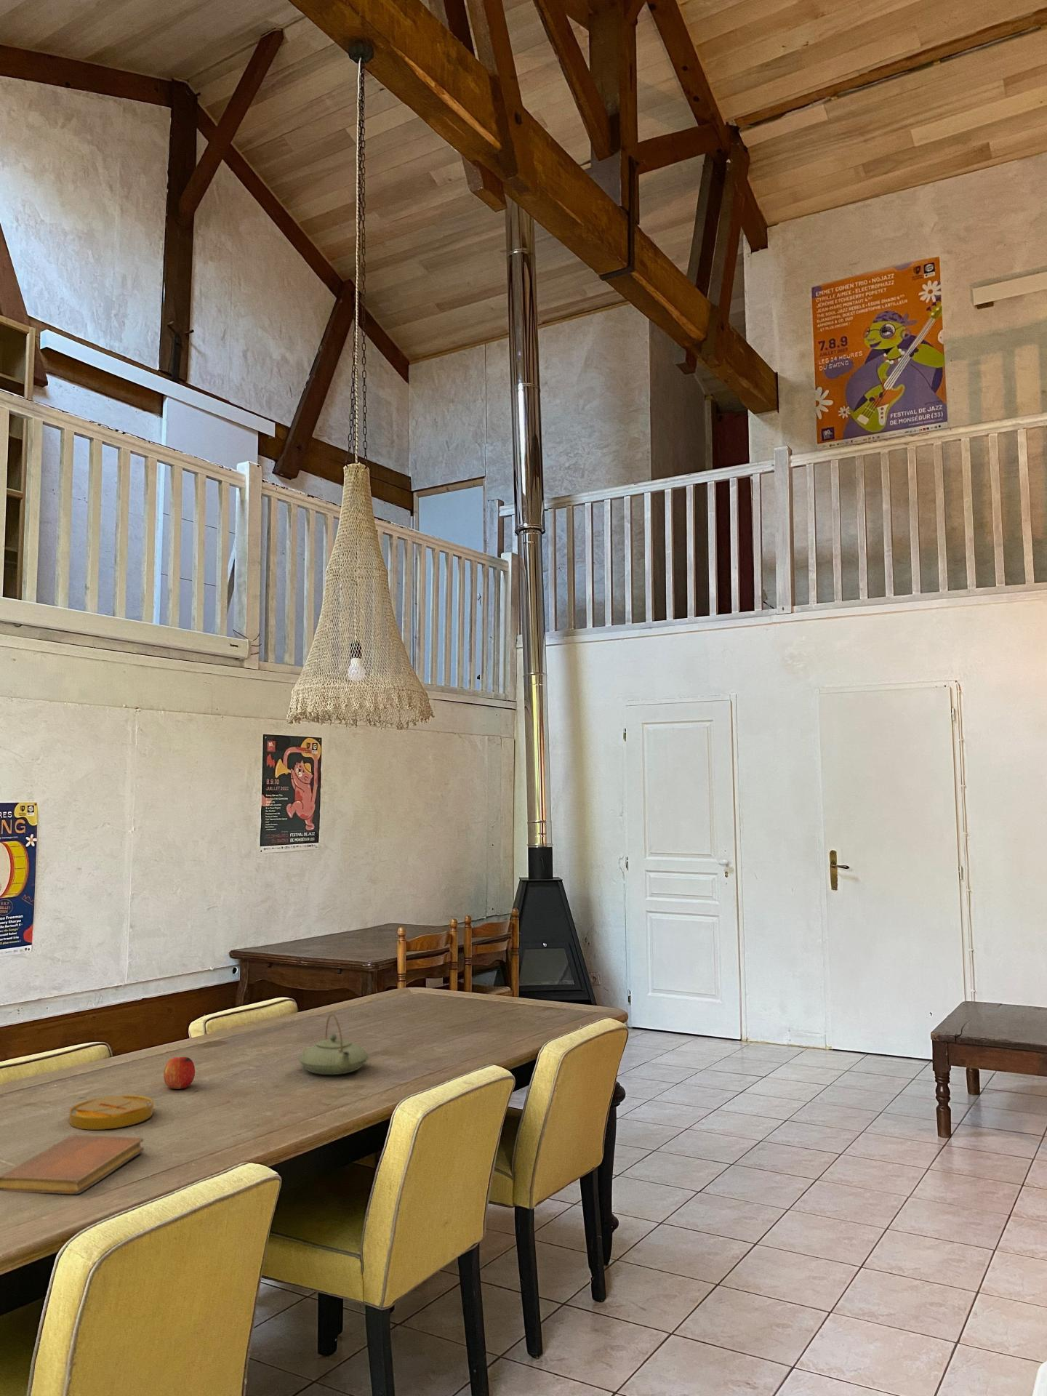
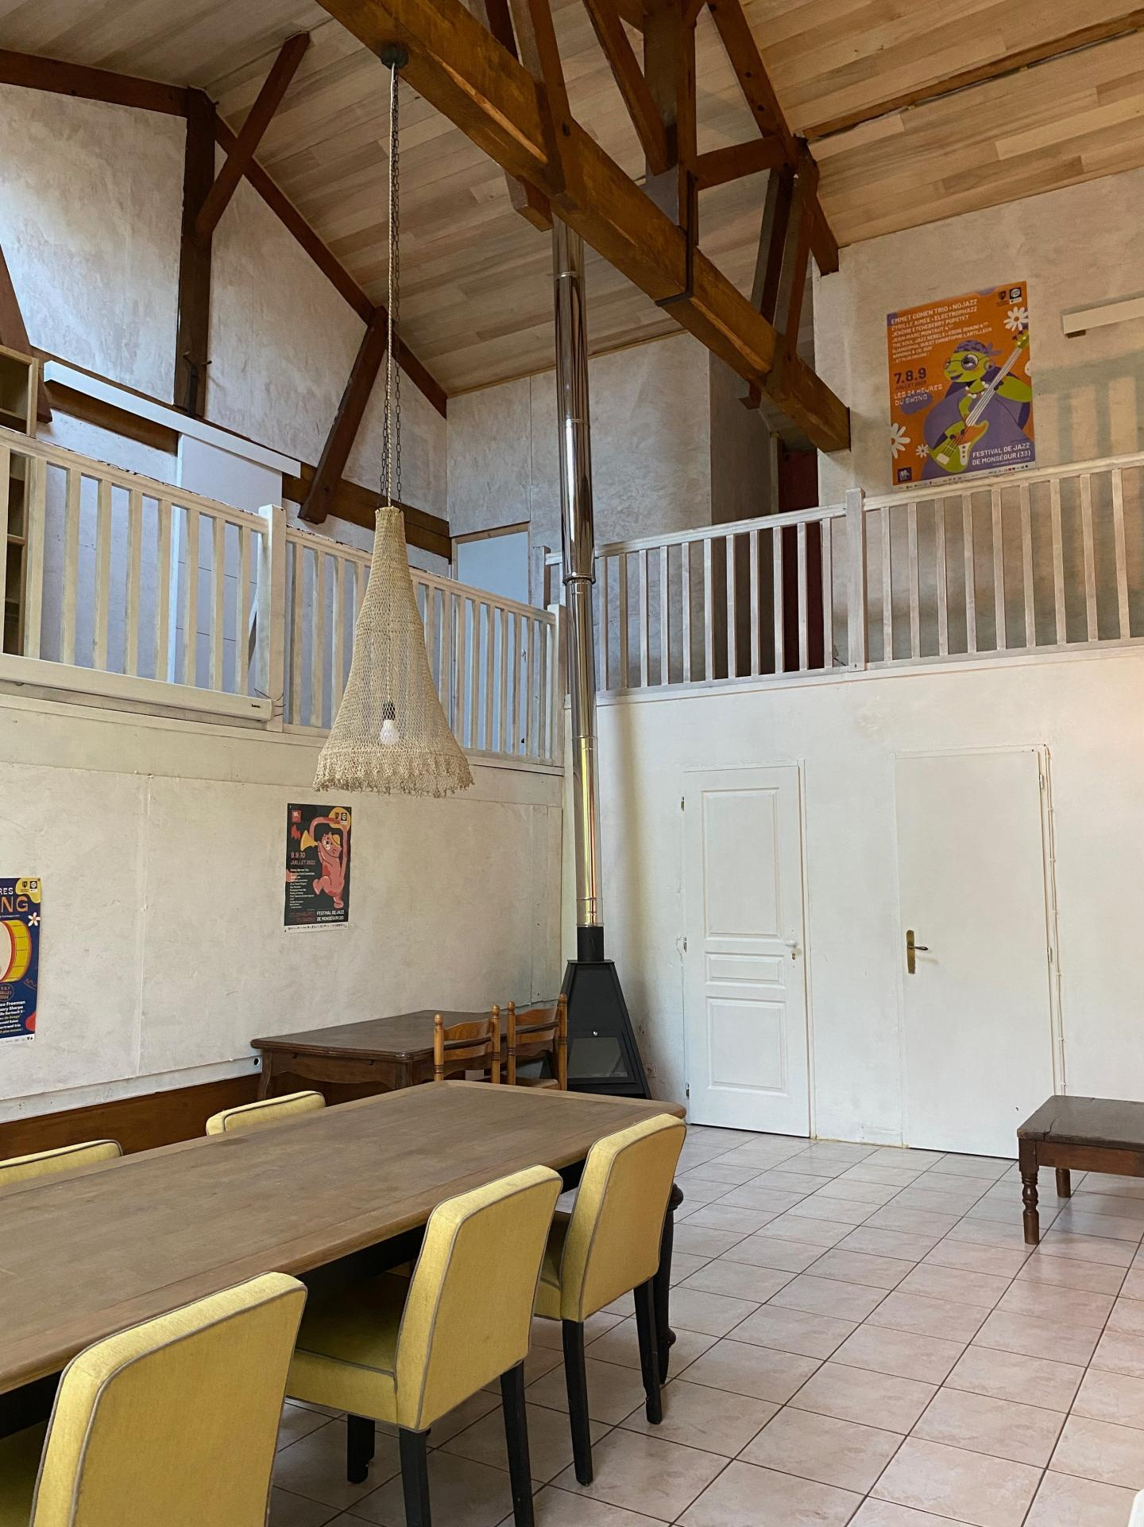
- banana (111, 1111)
- teapot (334, 1043)
- notebook (74, 1162)
- fruit (179, 1072)
